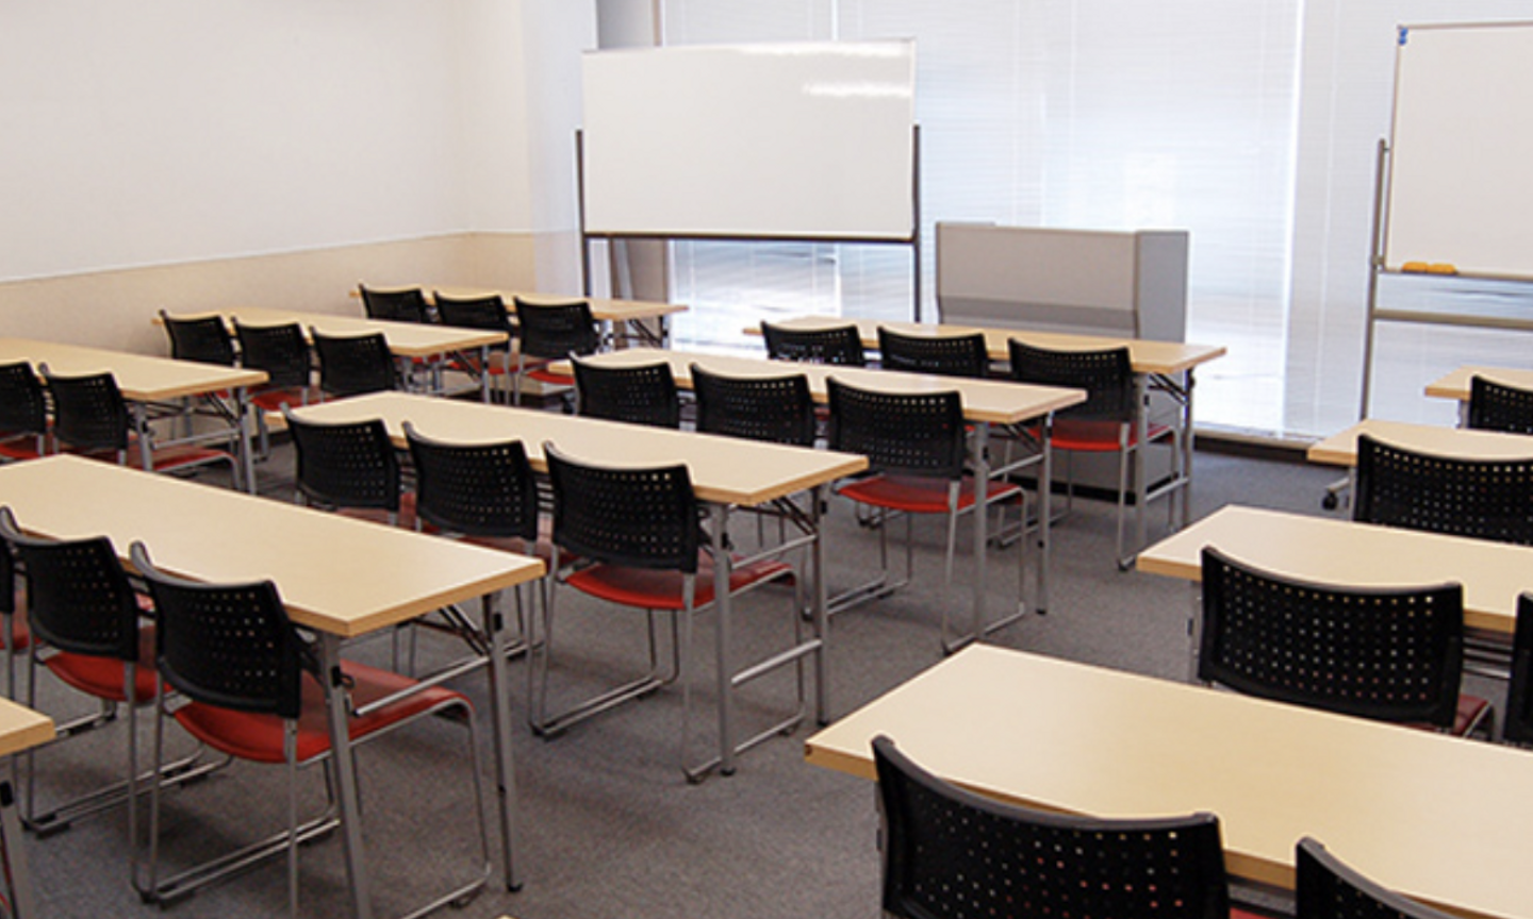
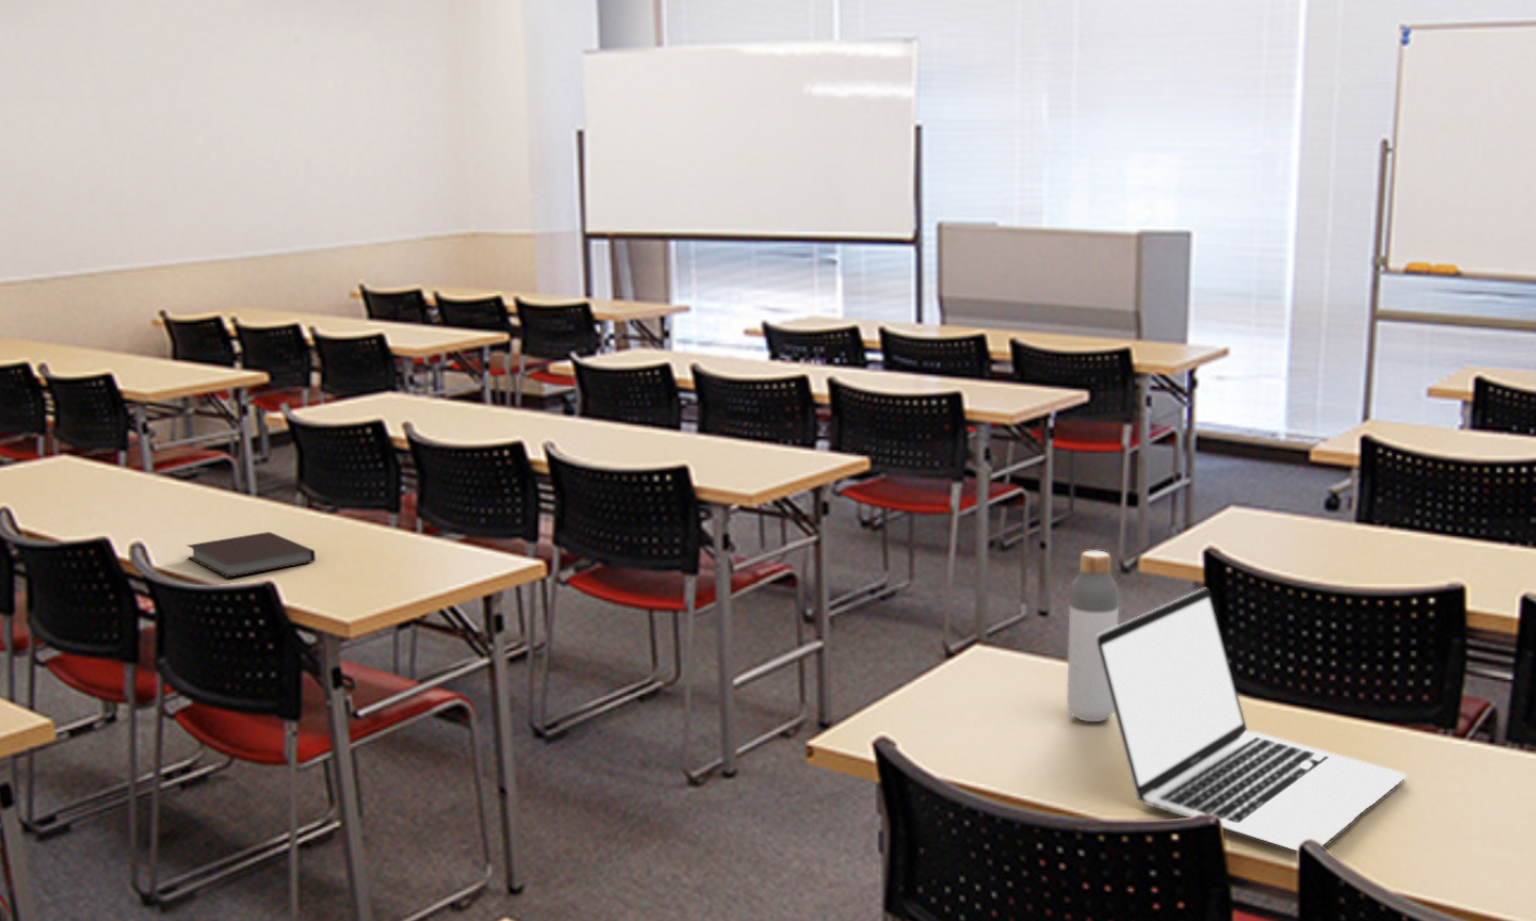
+ notebook (250, 554)
+ bottle (1093, 635)
+ laptop (1242, 710)
